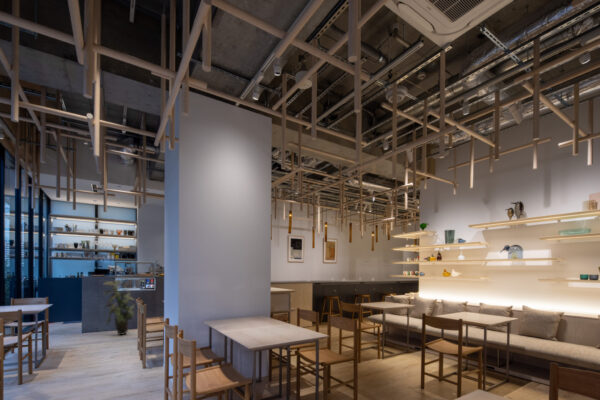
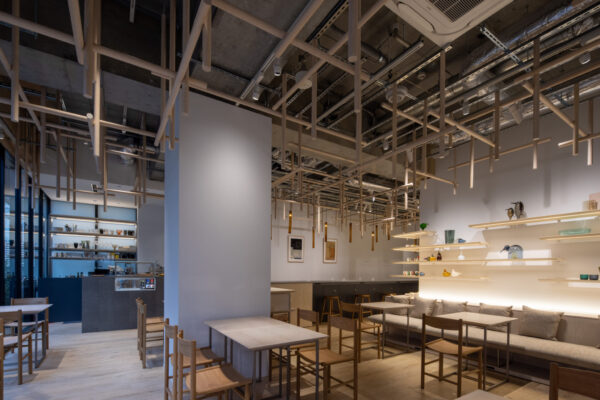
- indoor plant (120, 306)
